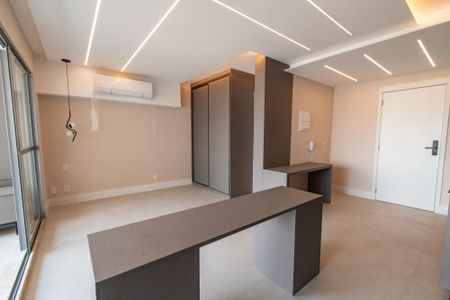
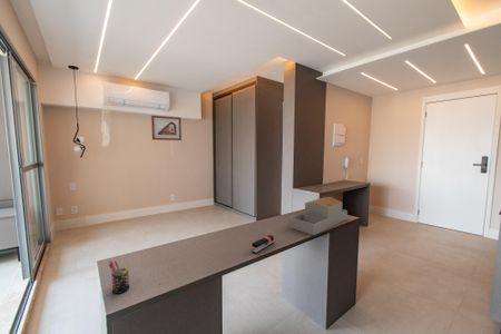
+ pen holder (118, 275)
+ stapler (263, 243)
+ picture frame (166, 128)
+ architectural model (315, 210)
